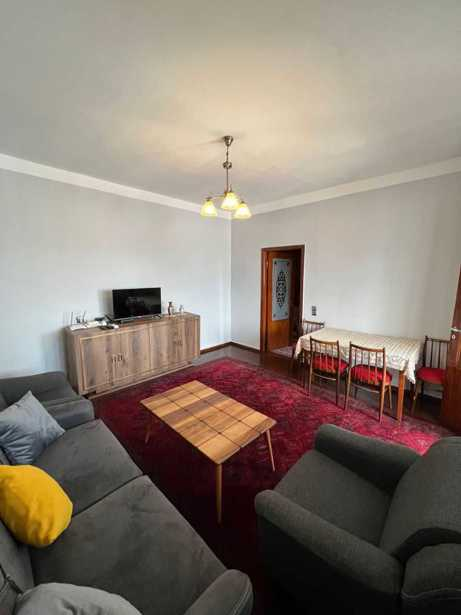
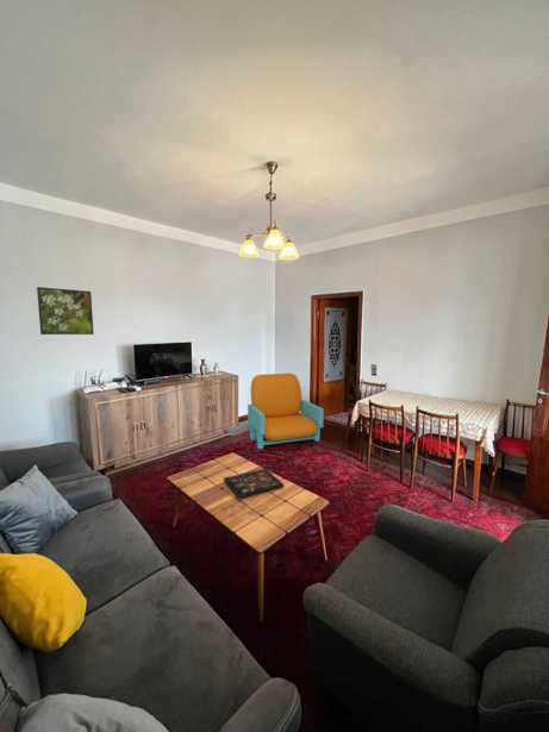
+ armchair (282, 407)
+ decorative tray (252, 482)
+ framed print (67, 312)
